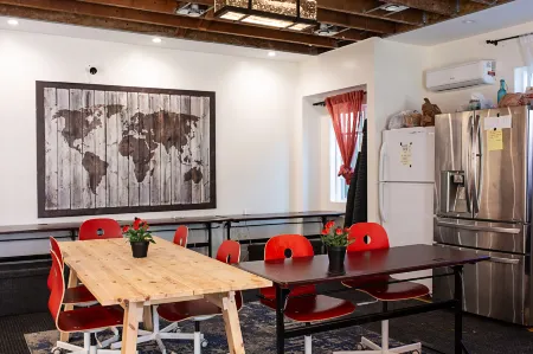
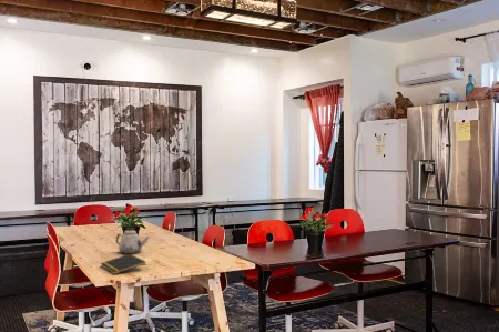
+ notepad (122, 263)
+ teapot (132, 240)
